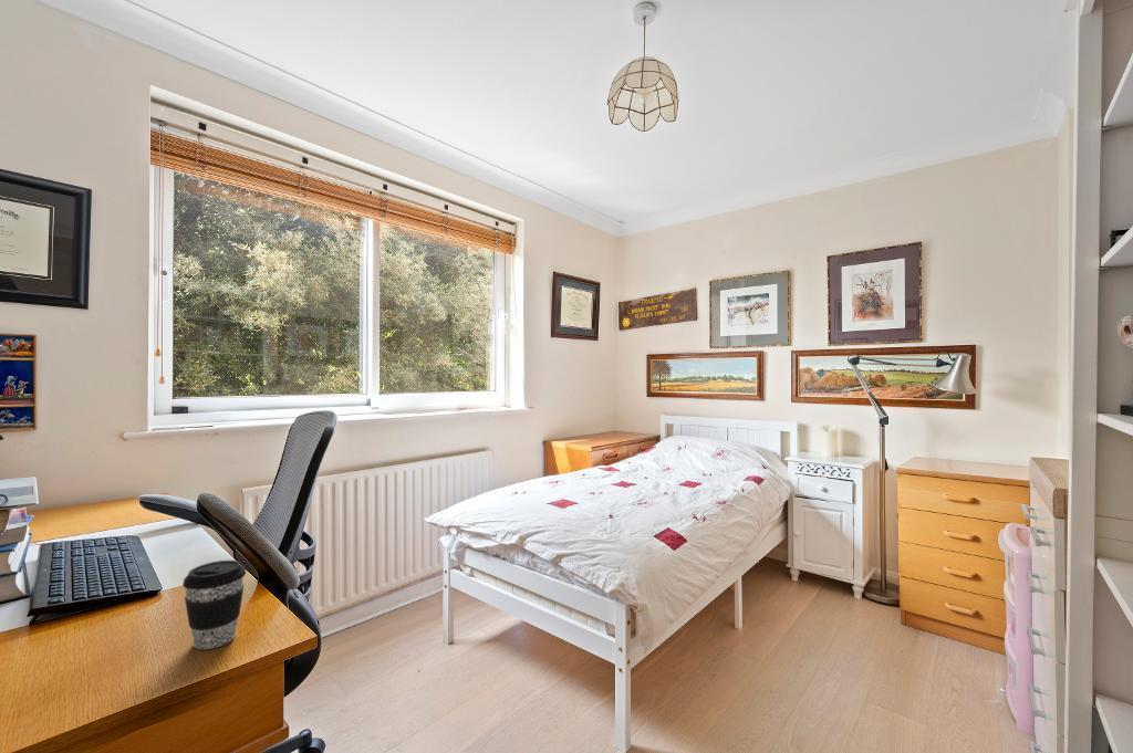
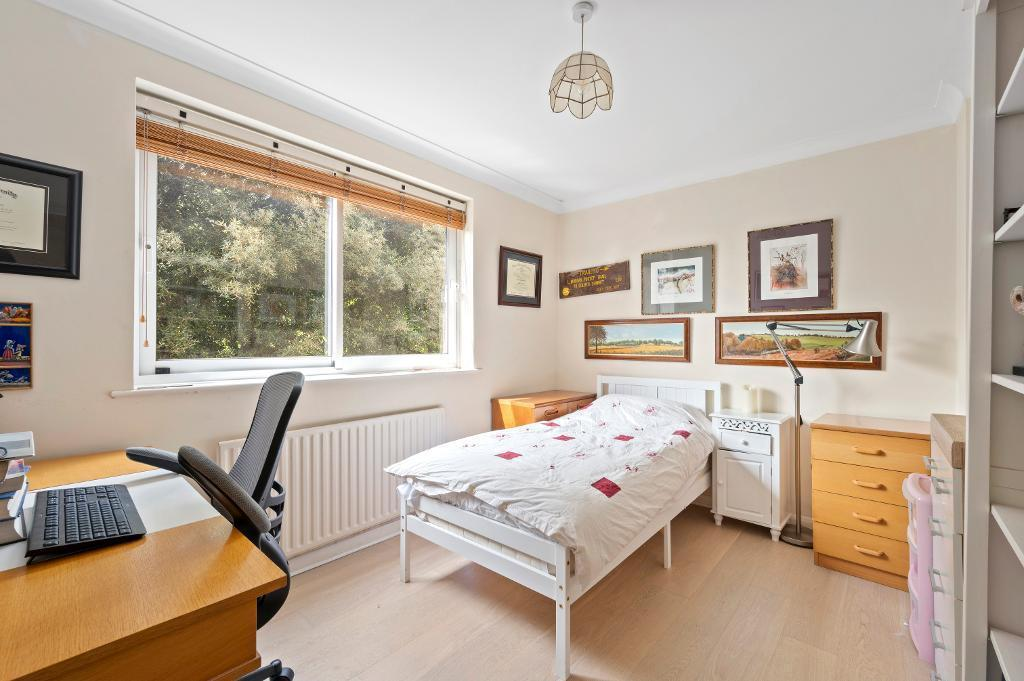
- coffee cup (215, 604)
